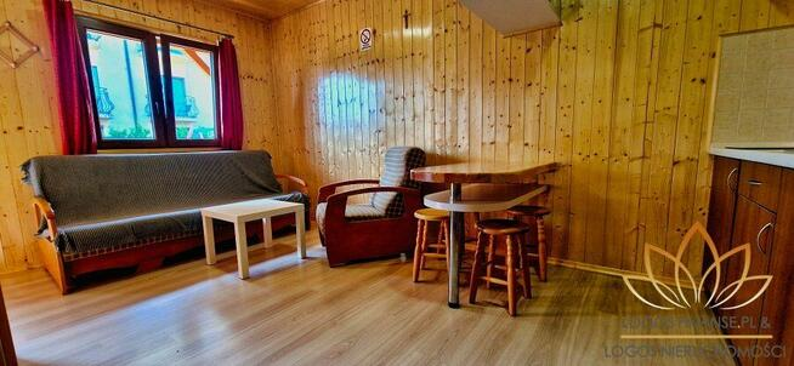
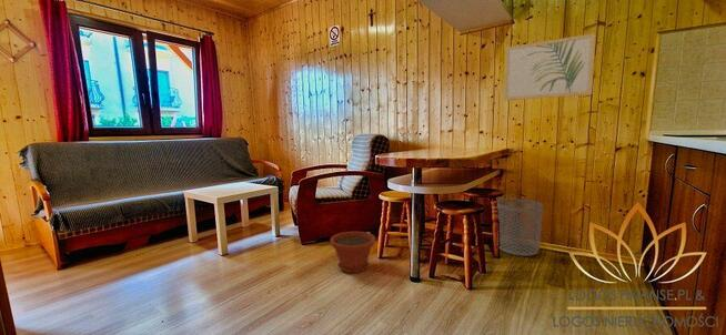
+ plant pot (353, 253)
+ wall art (546, 69)
+ waste bin (517, 226)
